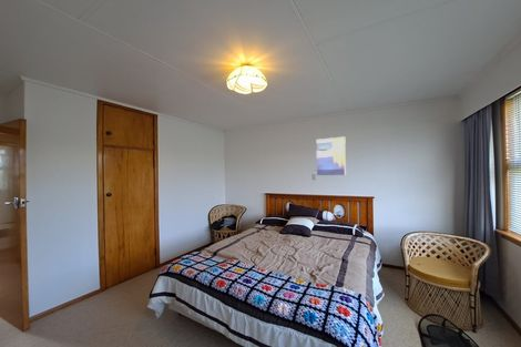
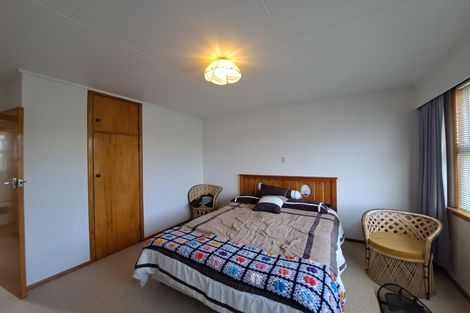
- wall art (330, 156)
